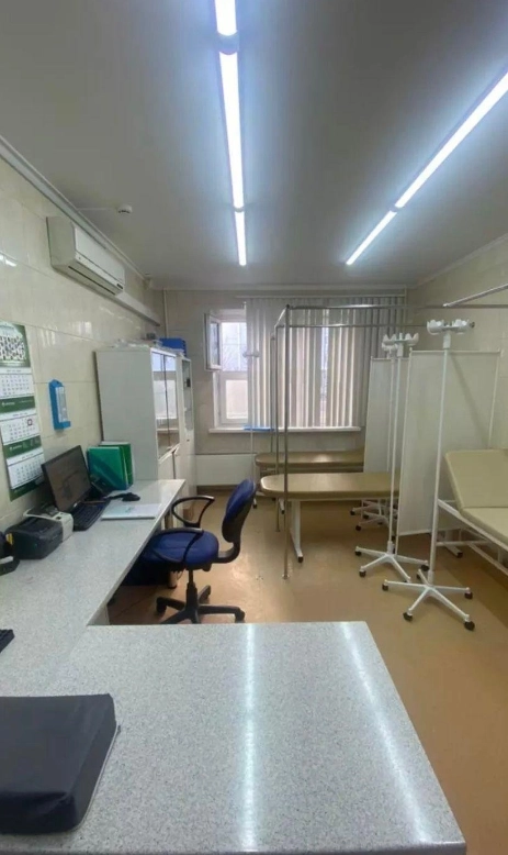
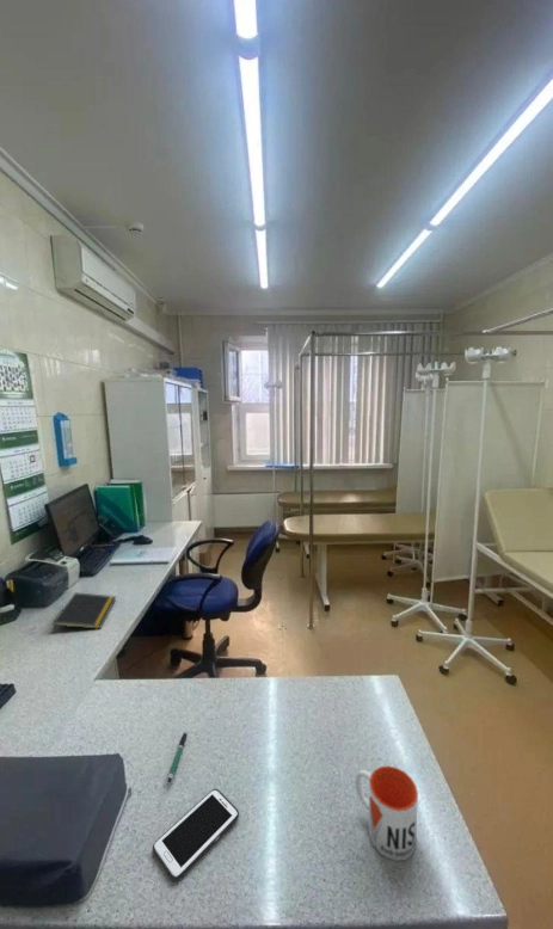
+ mug (383, 802)
+ pen (178, 752)
+ cell phone (197, 830)
+ notepad (87, 609)
